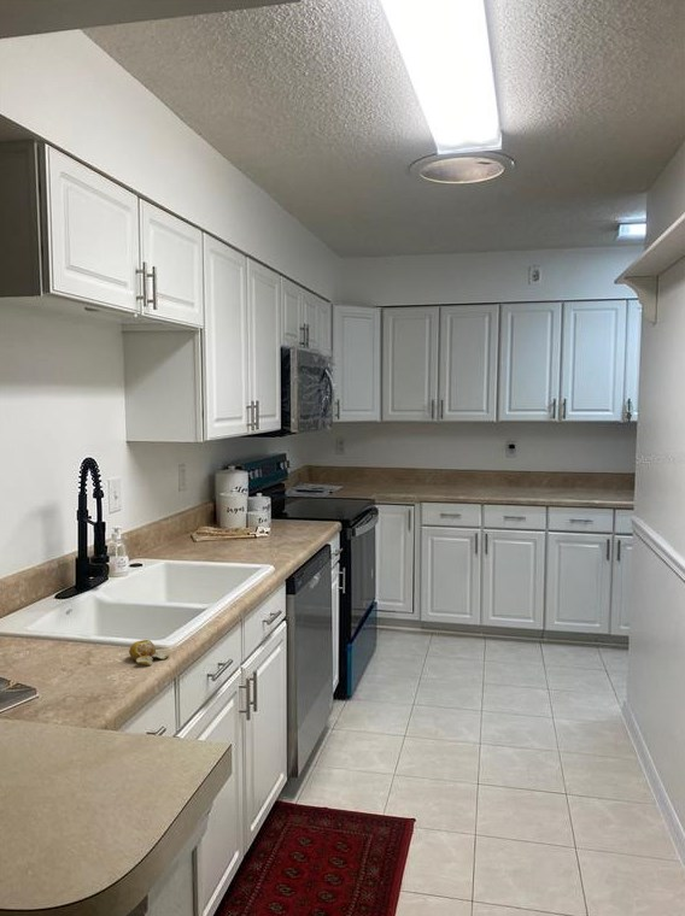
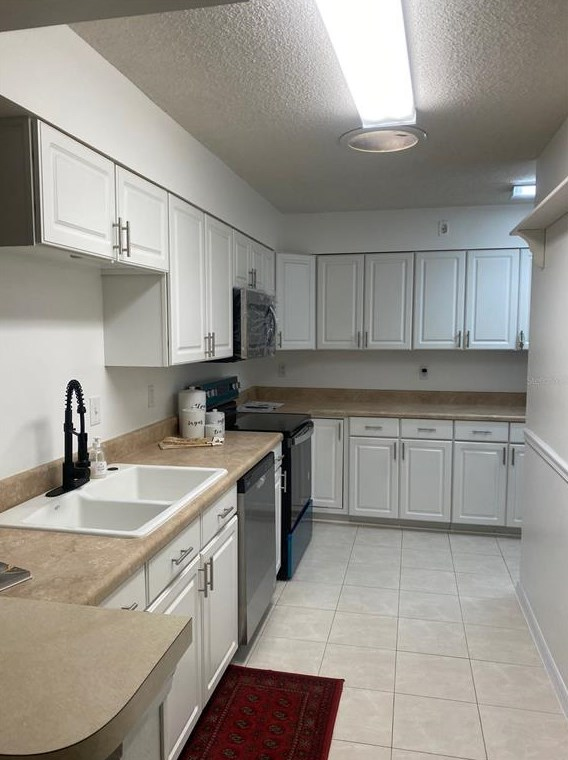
- fruit (146, 651)
